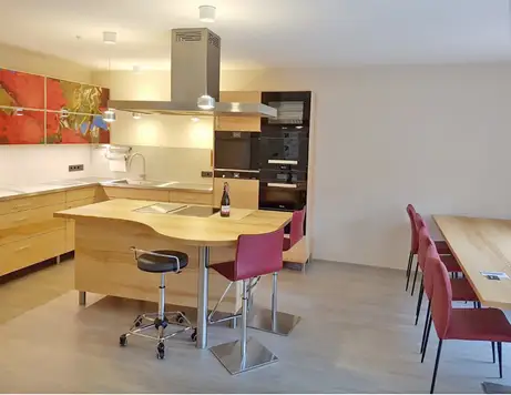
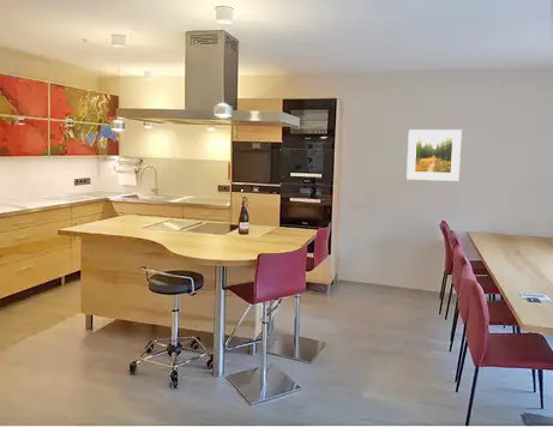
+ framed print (433, 155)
